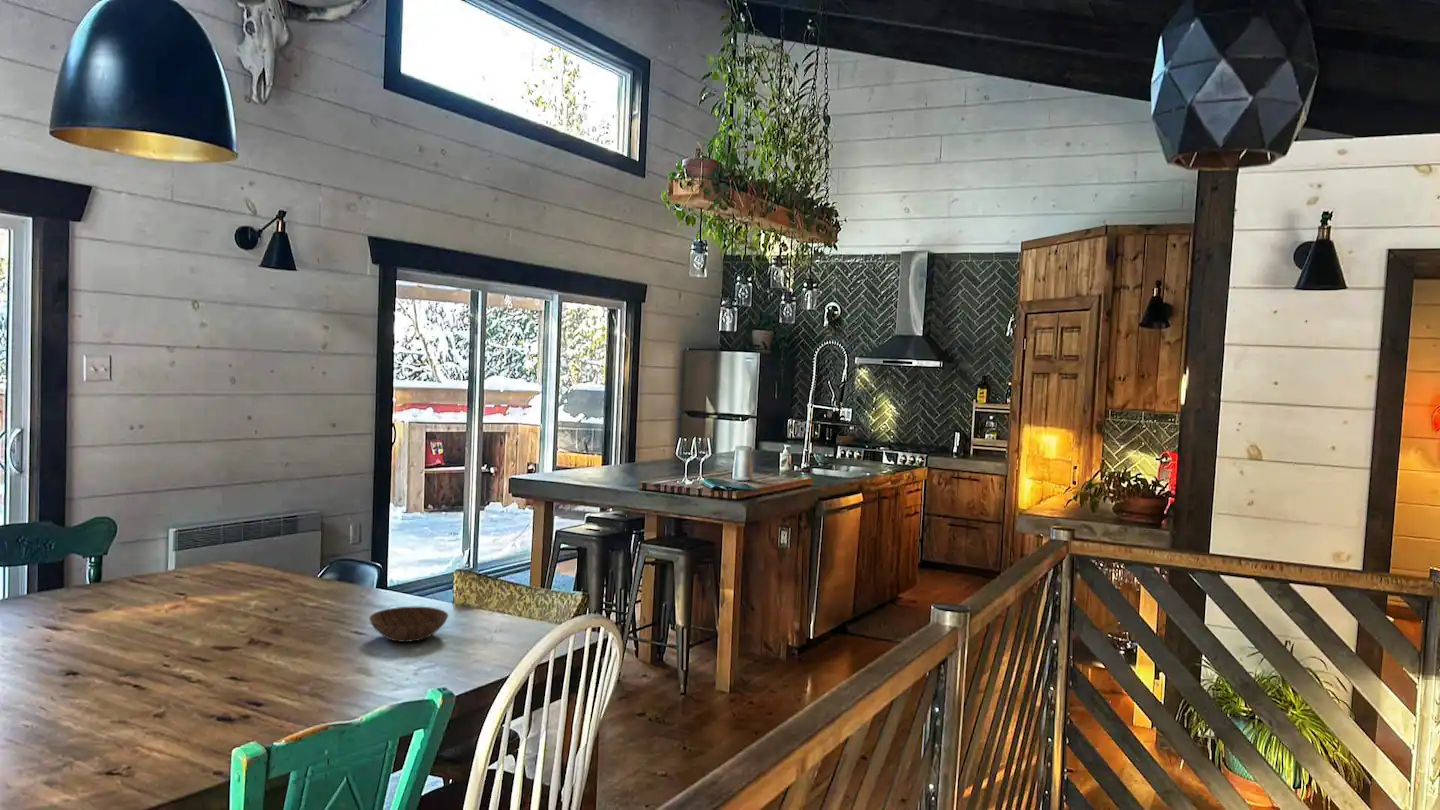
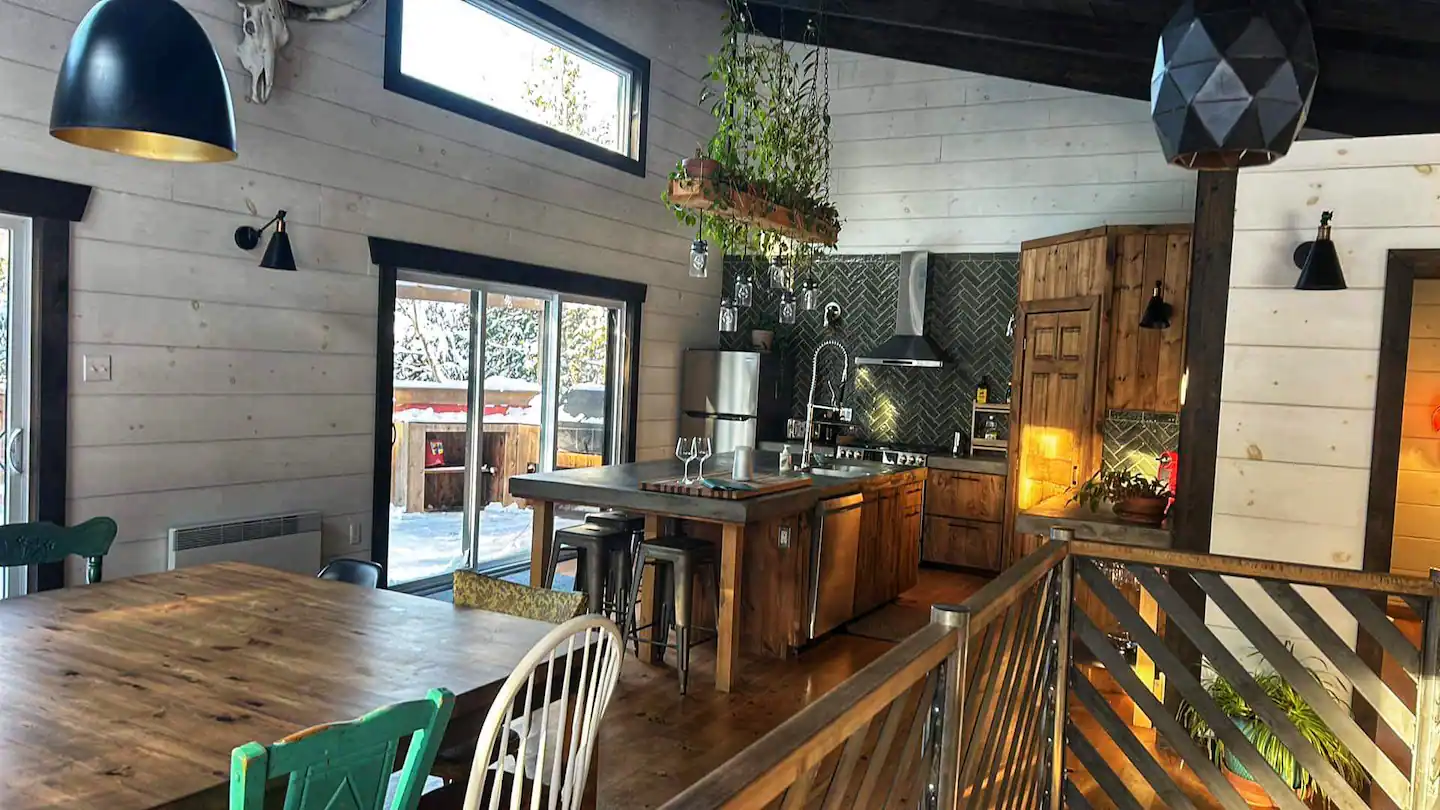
- bowl (408, 626)
